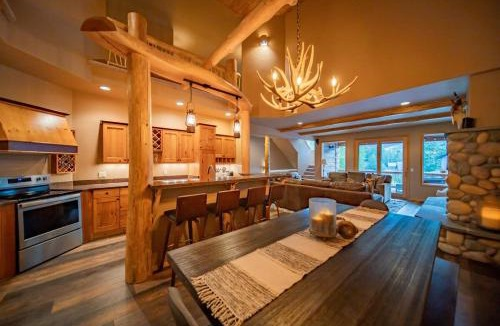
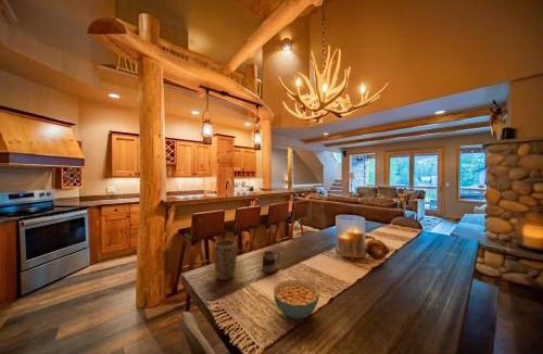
+ plant pot (225, 258)
+ mug (270, 260)
+ cereal bowl (295, 302)
